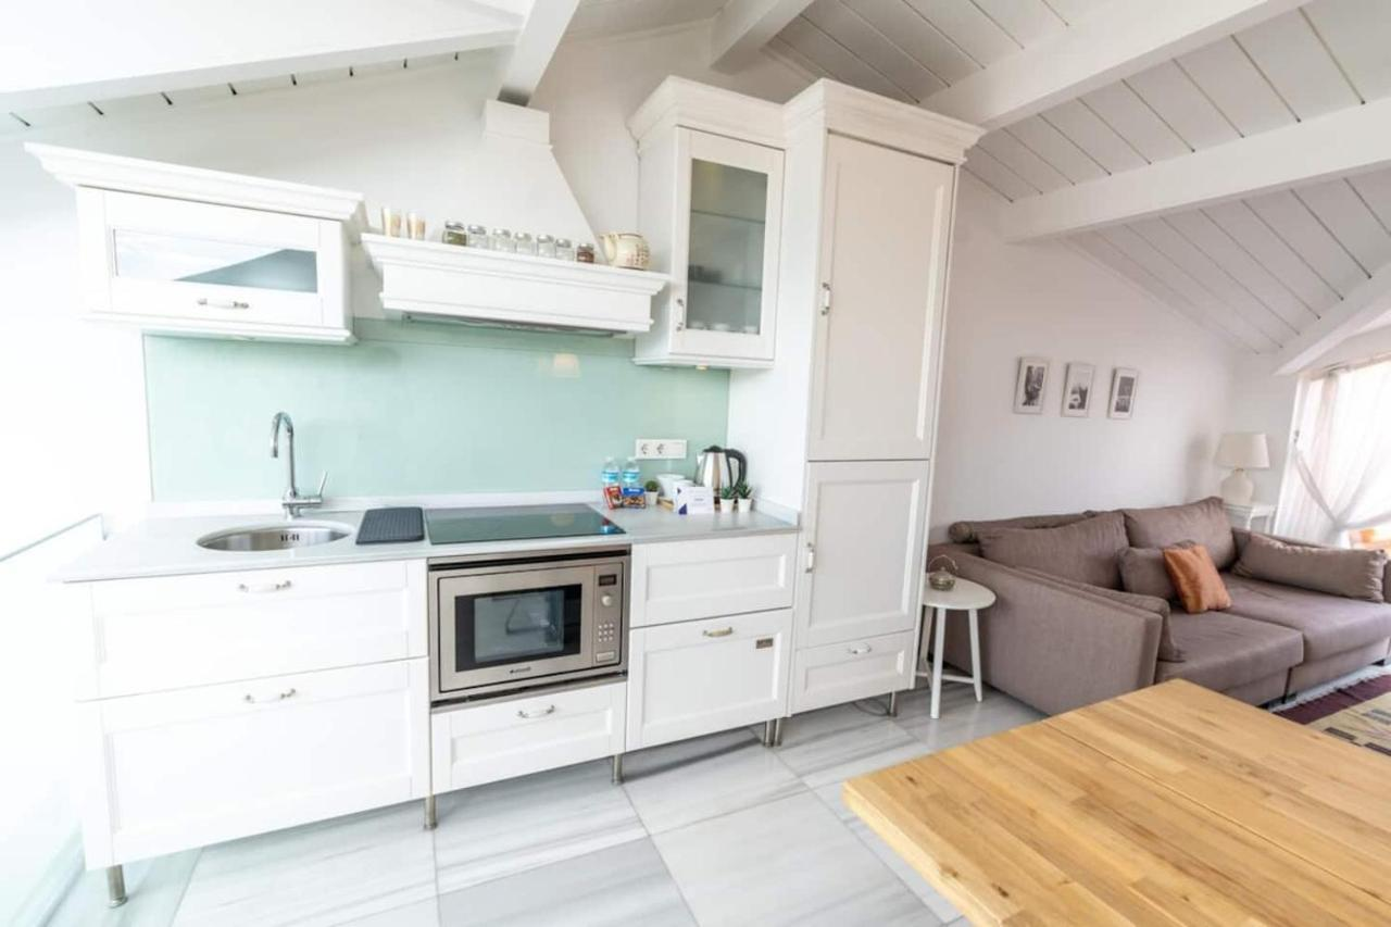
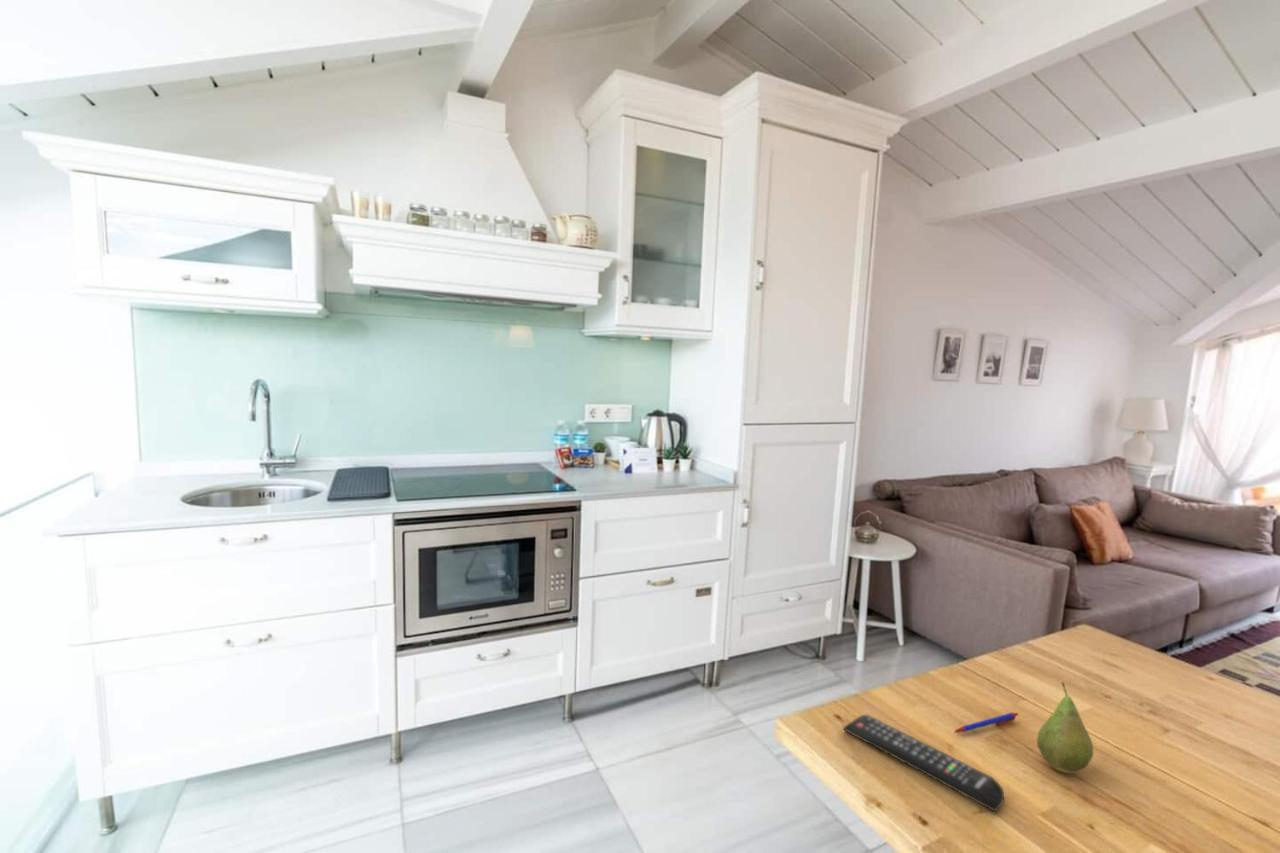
+ fruit (1065, 729)
+ remote control (917, 756)
+ pen (985, 722)
